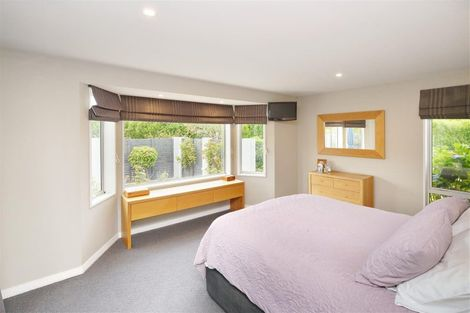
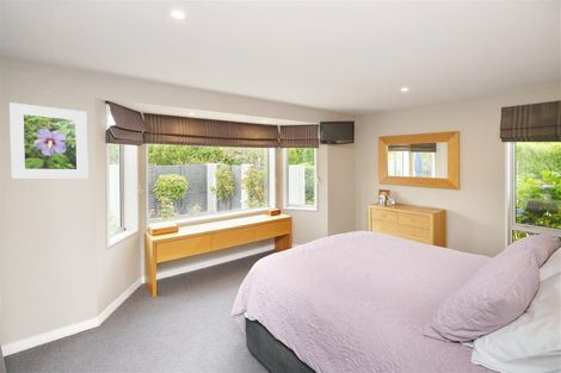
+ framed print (51, 143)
